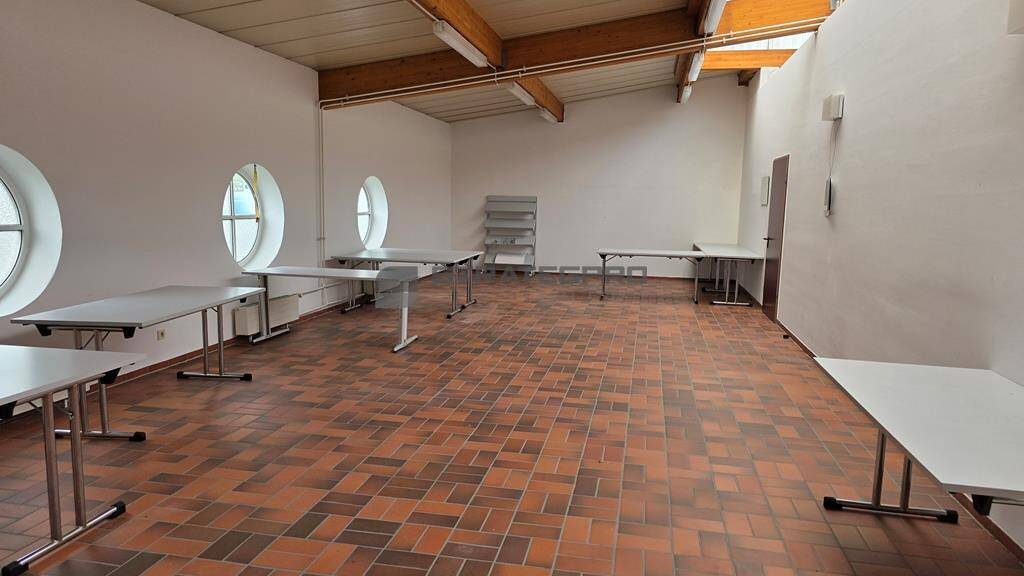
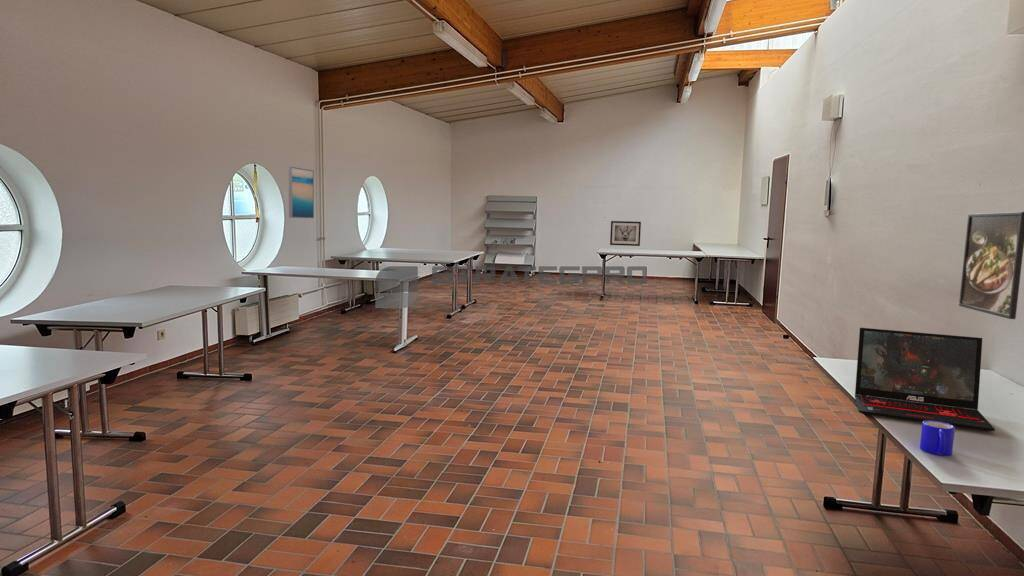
+ mug (938, 439)
+ wall art (301, 193)
+ laptop (921, 375)
+ wall art (625, 233)
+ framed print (990, 262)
